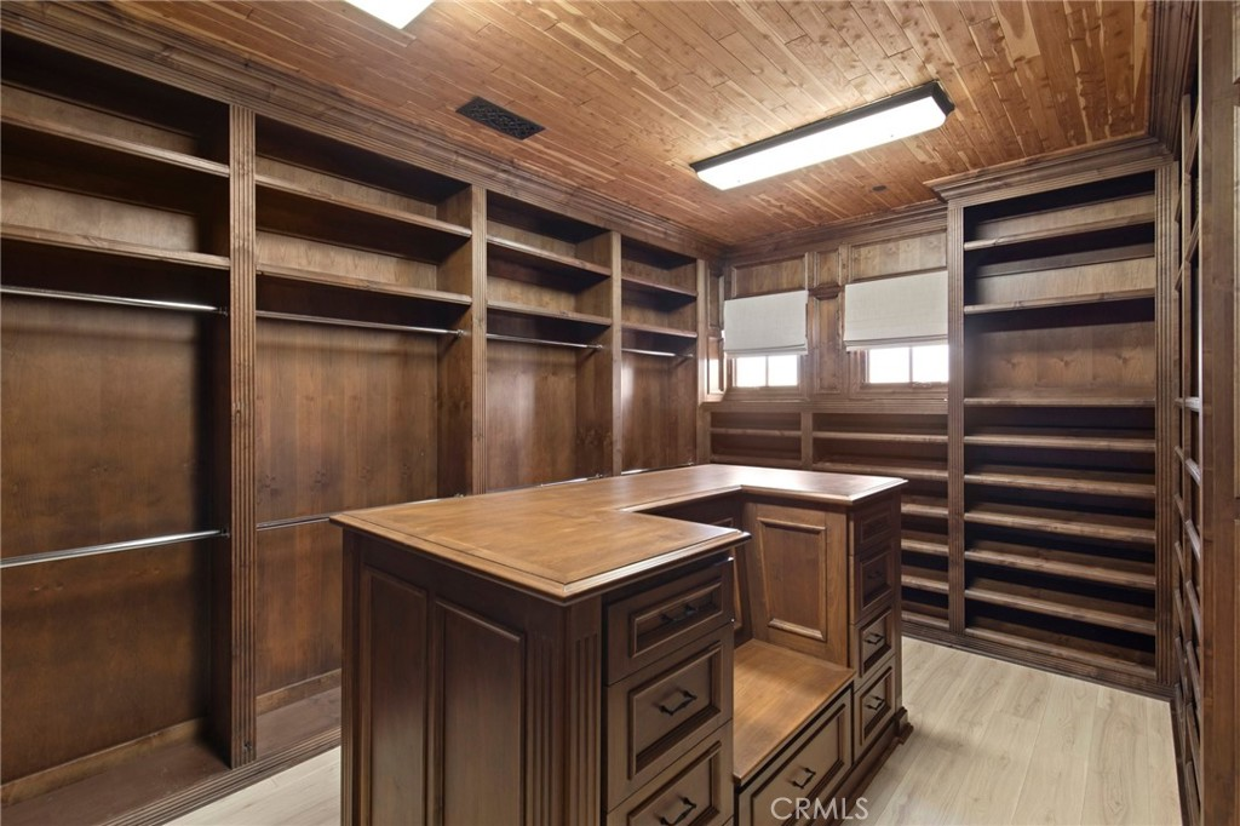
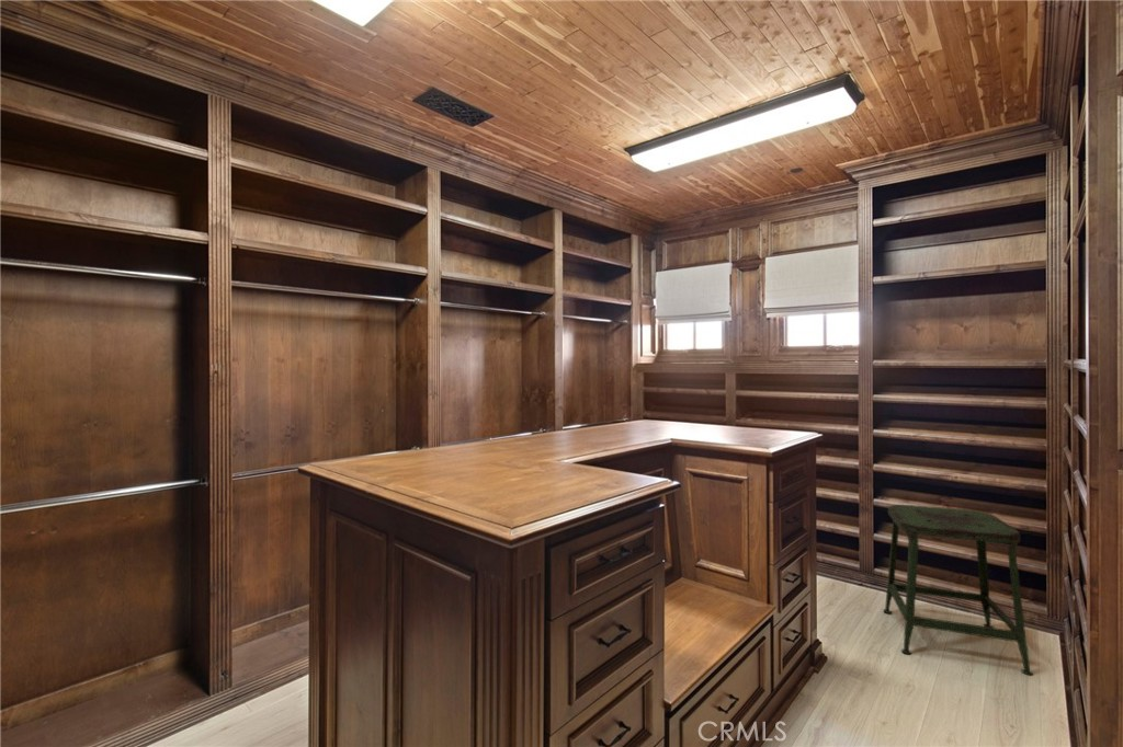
+ stool (946, 589)
